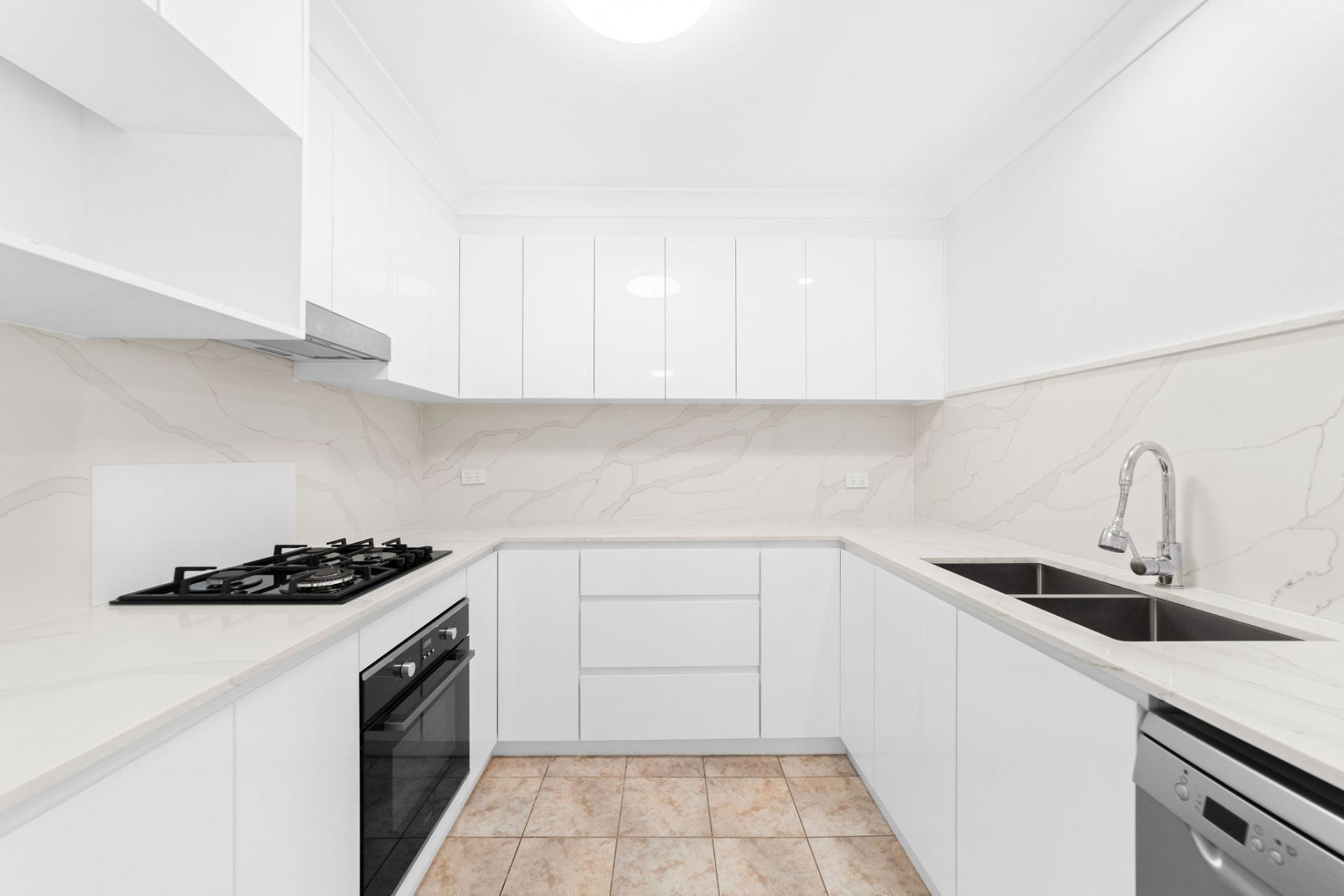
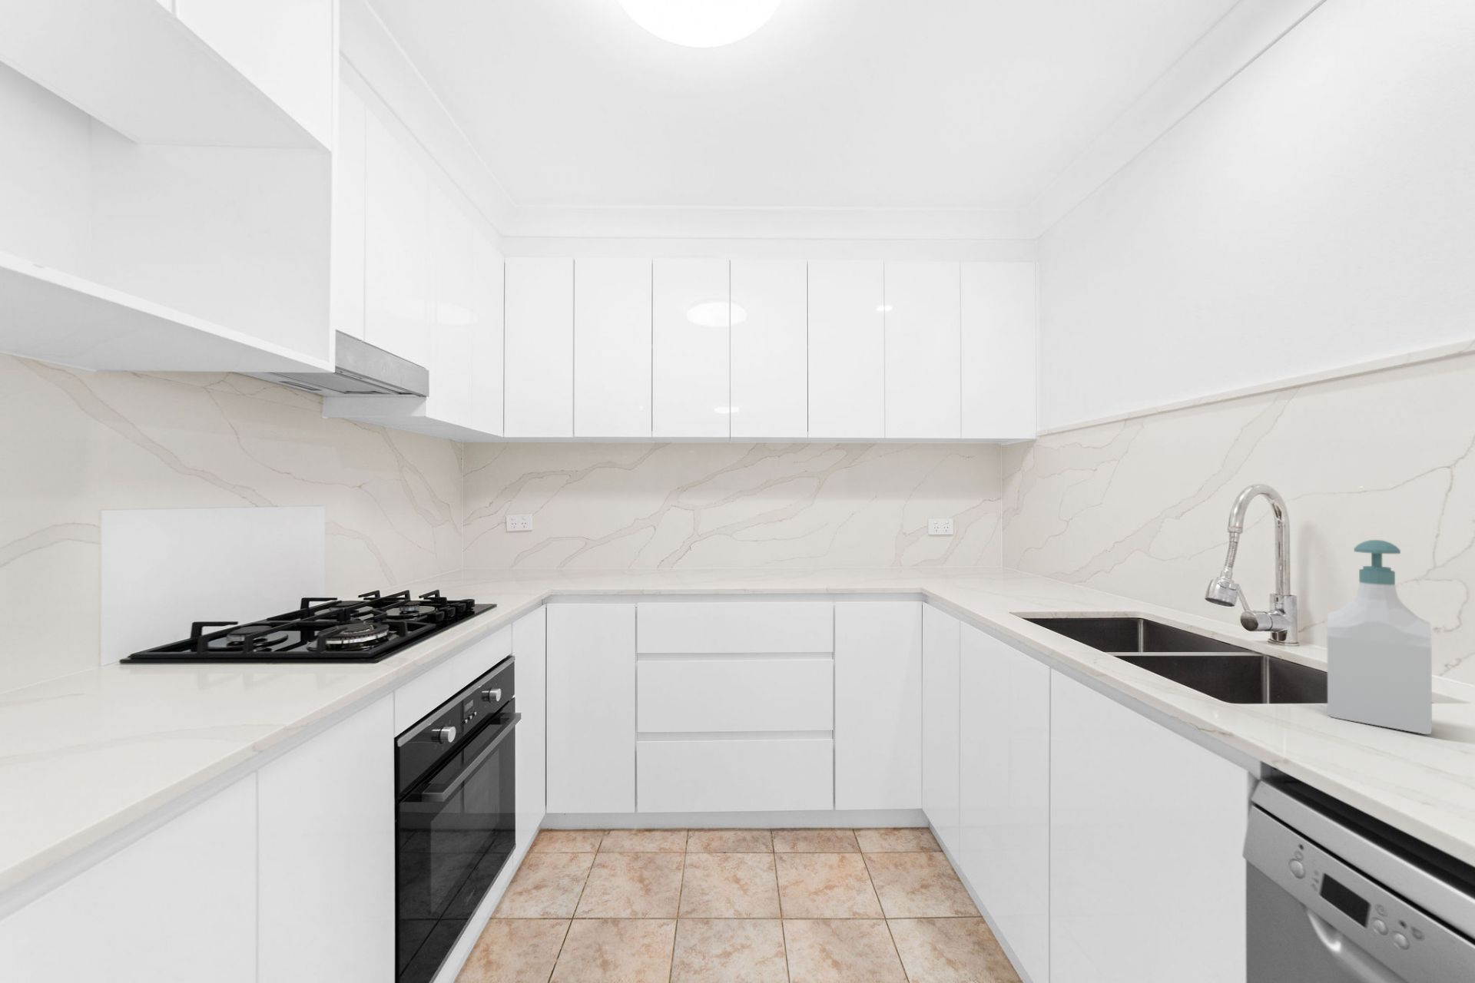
+ soap bottle (1376, 629)
